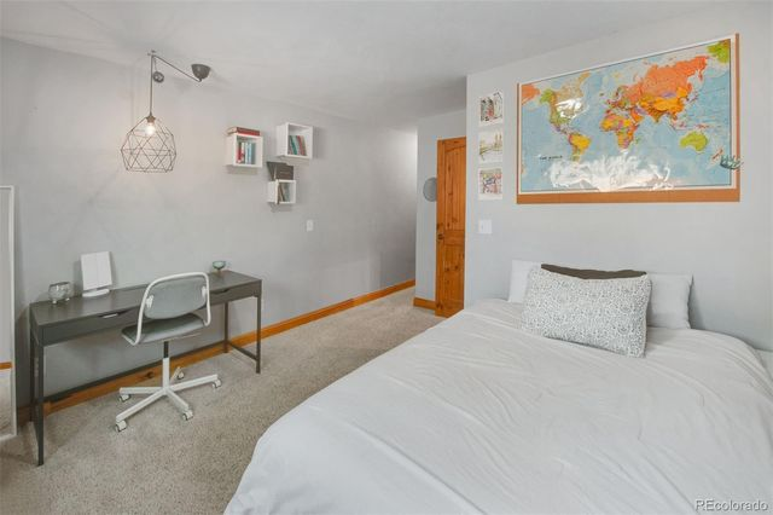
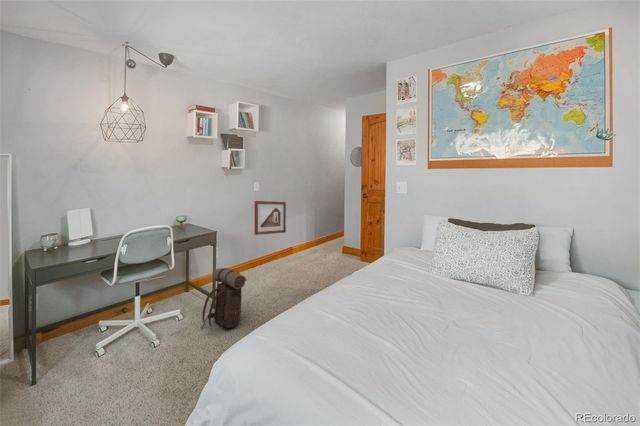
+ backpack (221, 298)
+ picture frame (270, 217)
